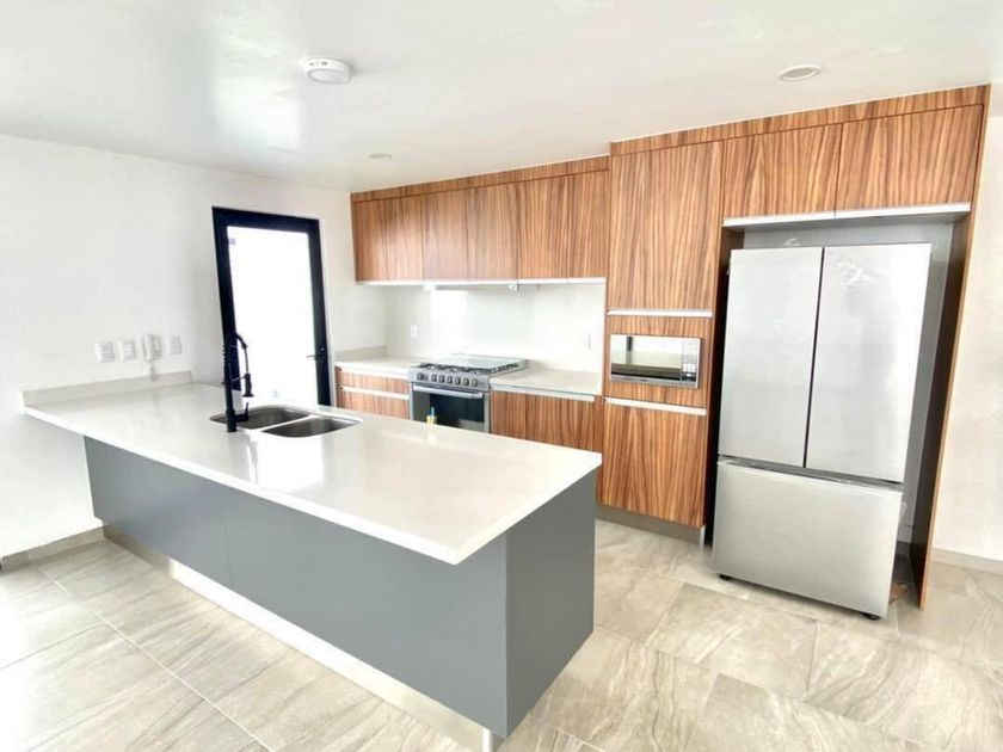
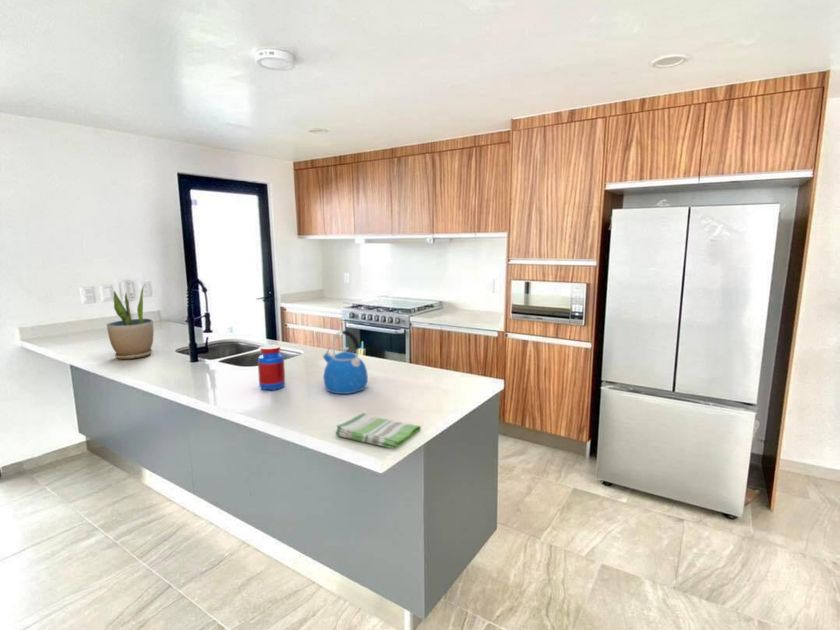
+ dish towel (378, 428)
+ potted plant (130, 320)
+ jar (271, 366)
+ kettle (341, 358)
